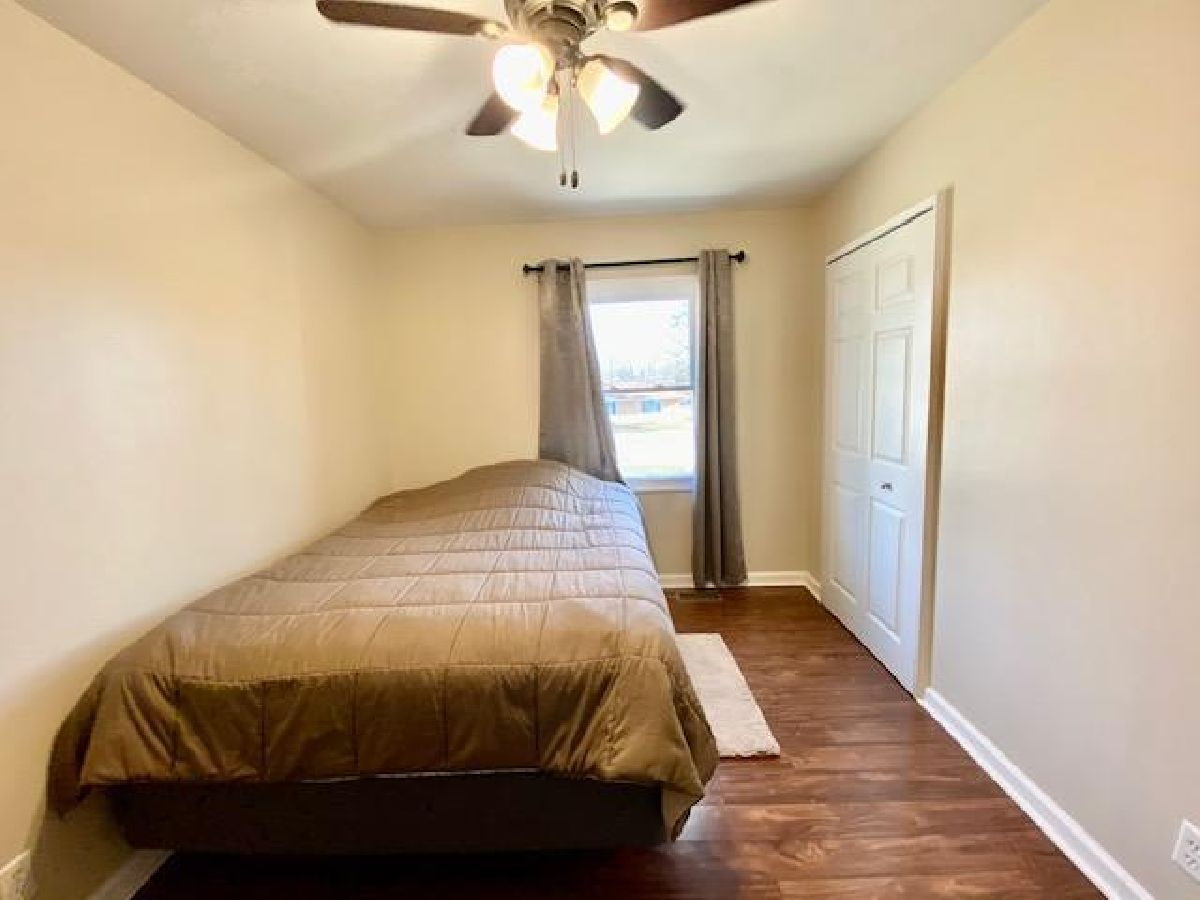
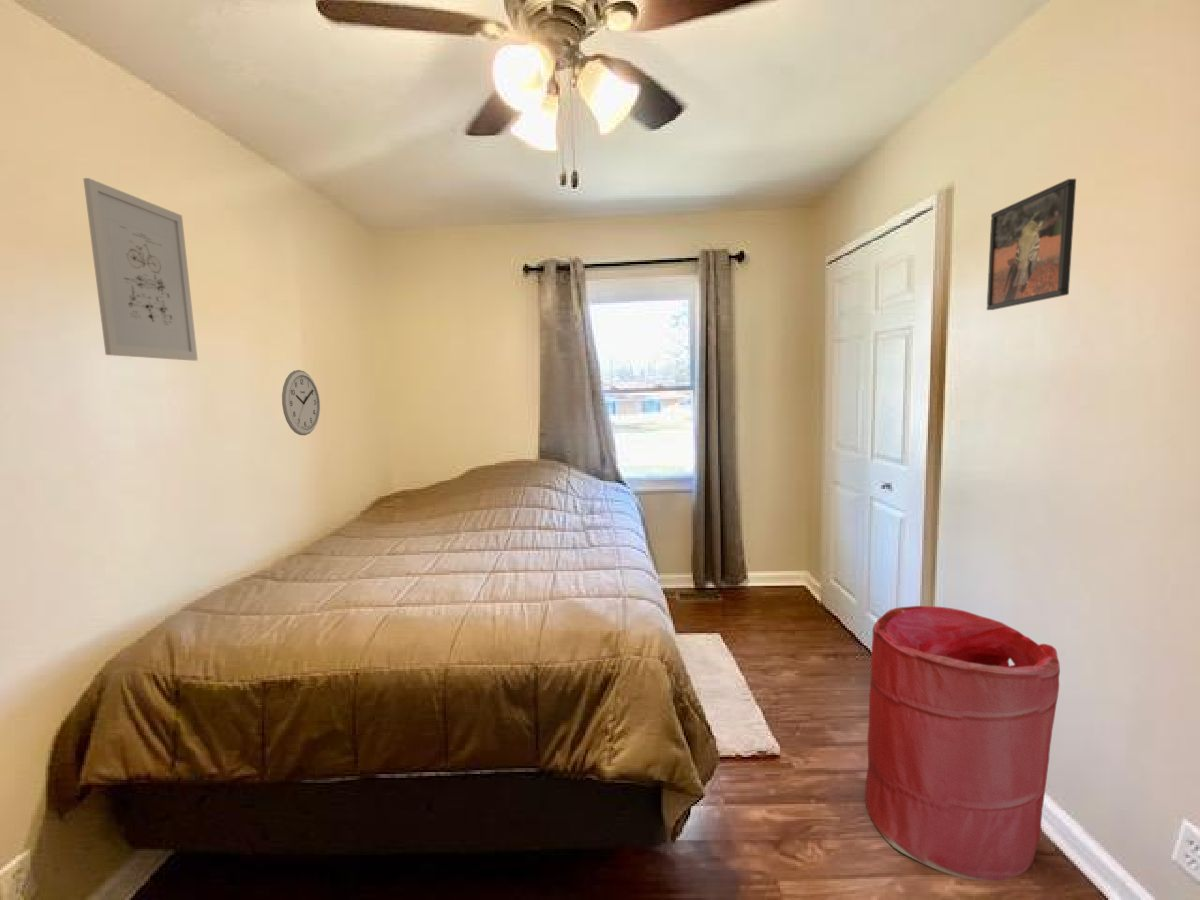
+ wall clock (303, 402)
+ wall art (146, 279)
+ laundry hamper (955, 725)
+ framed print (1026, 251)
